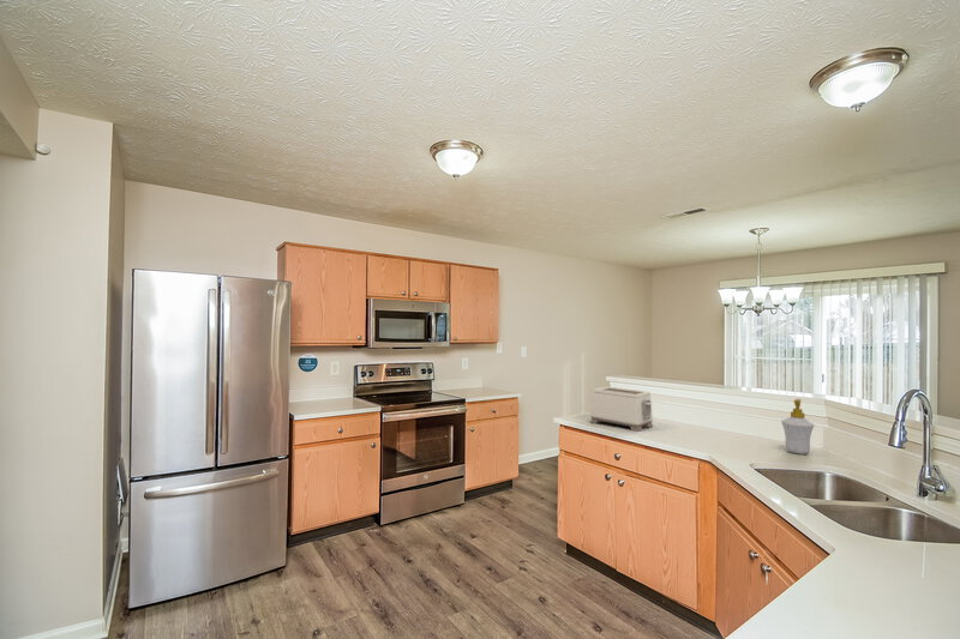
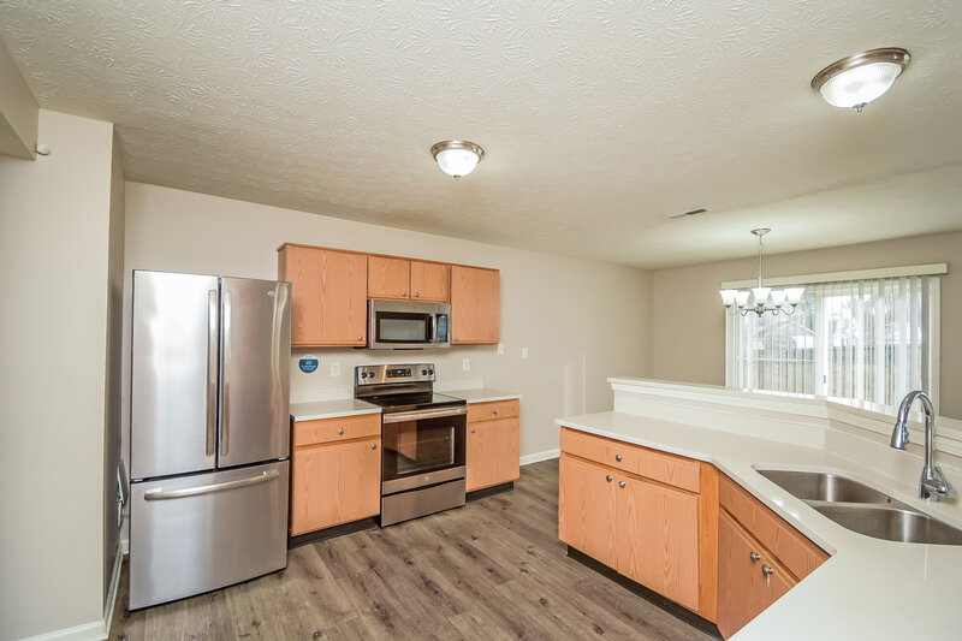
- toaster (623, 408)
- soap bottle (797, 426)
